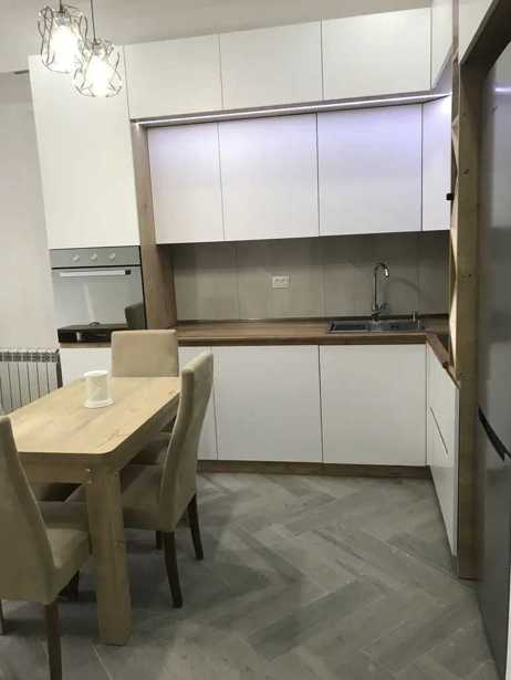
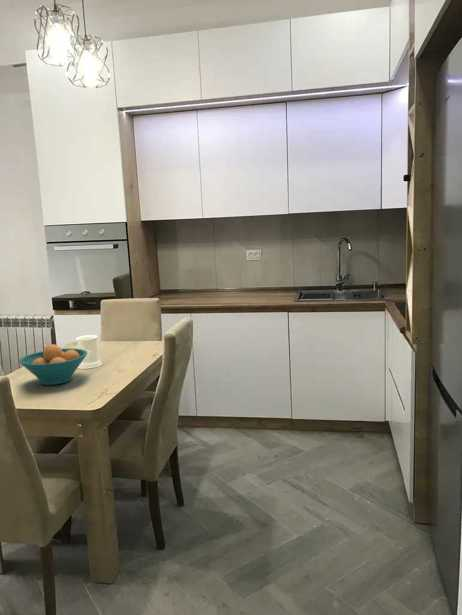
+ fruit bowl (54, 362)
